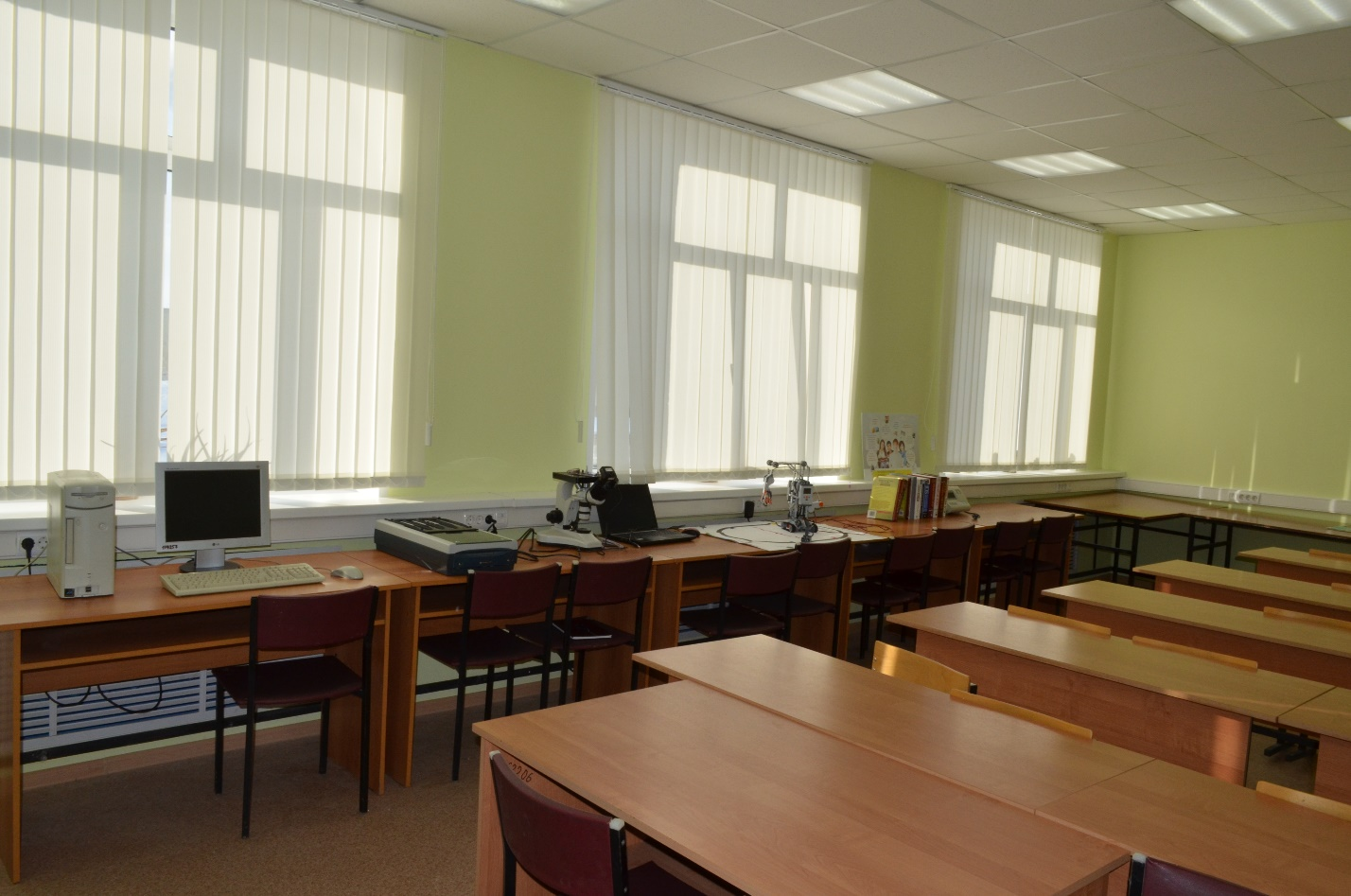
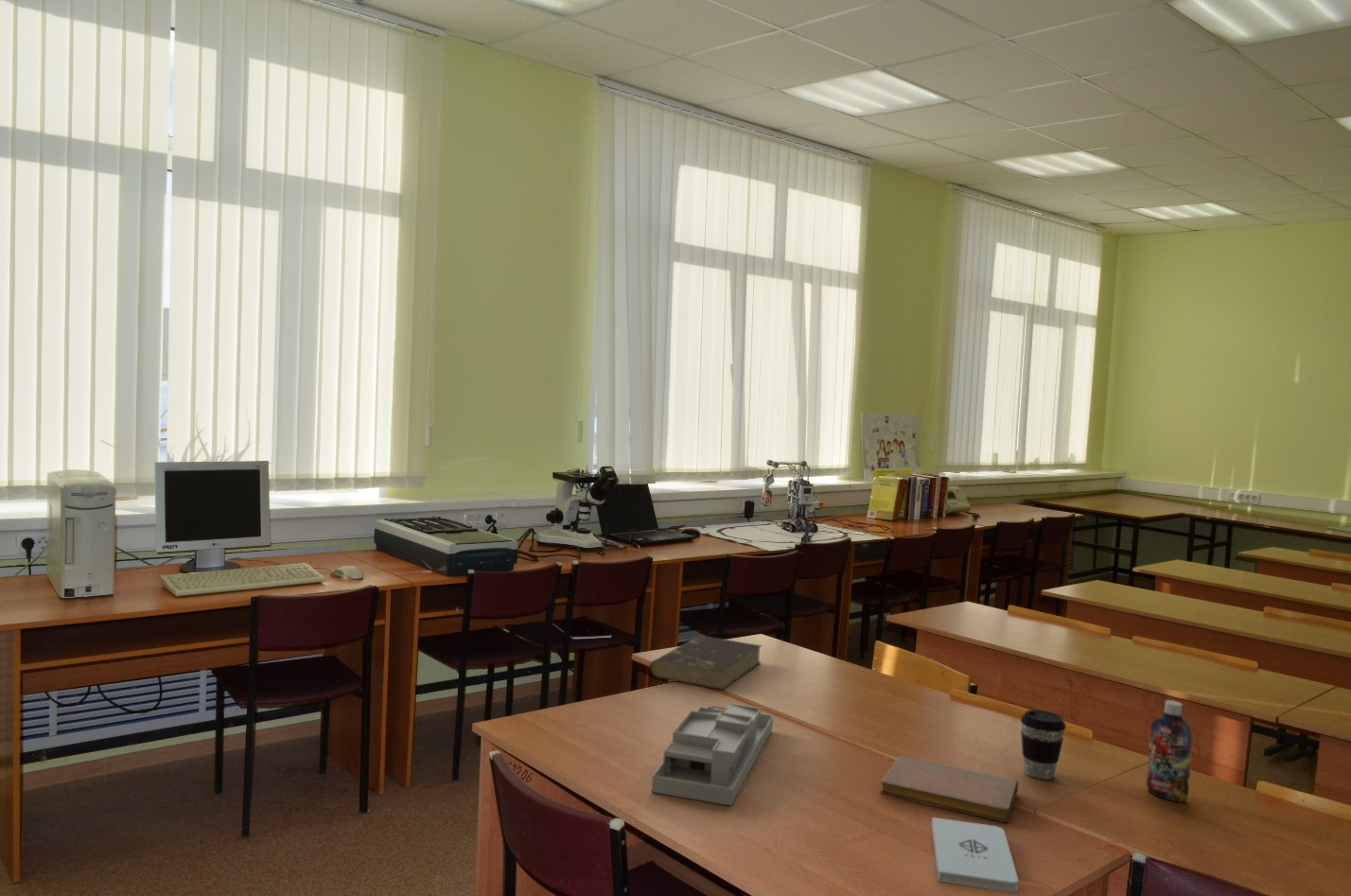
+ notepad (972, 852)
+ coffee cup (1041, 745)
+ bottle (1169, 748)
+ desk organizer (718, 738)
+ notebook (950, 786)
+ book (707, 659)
